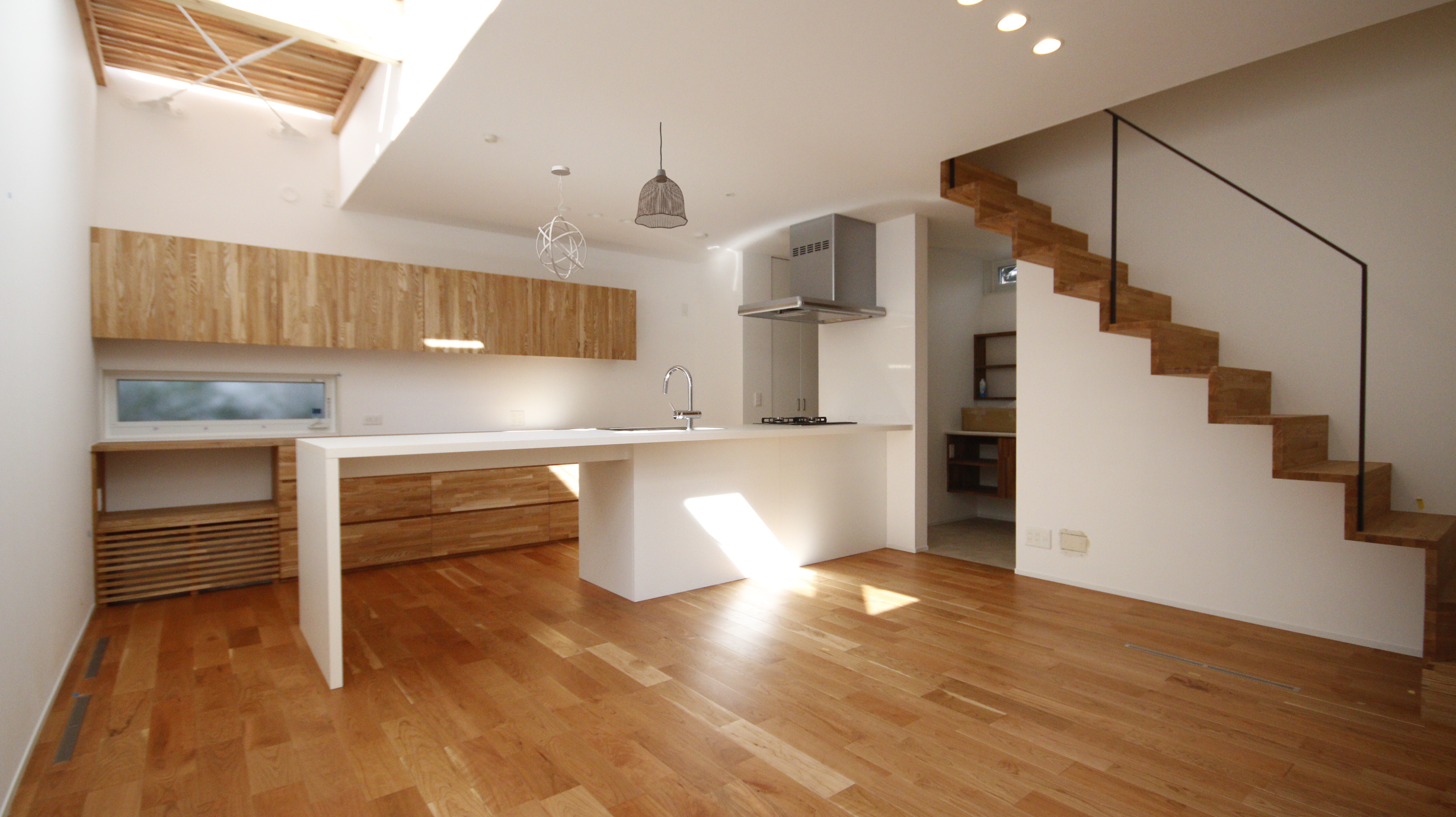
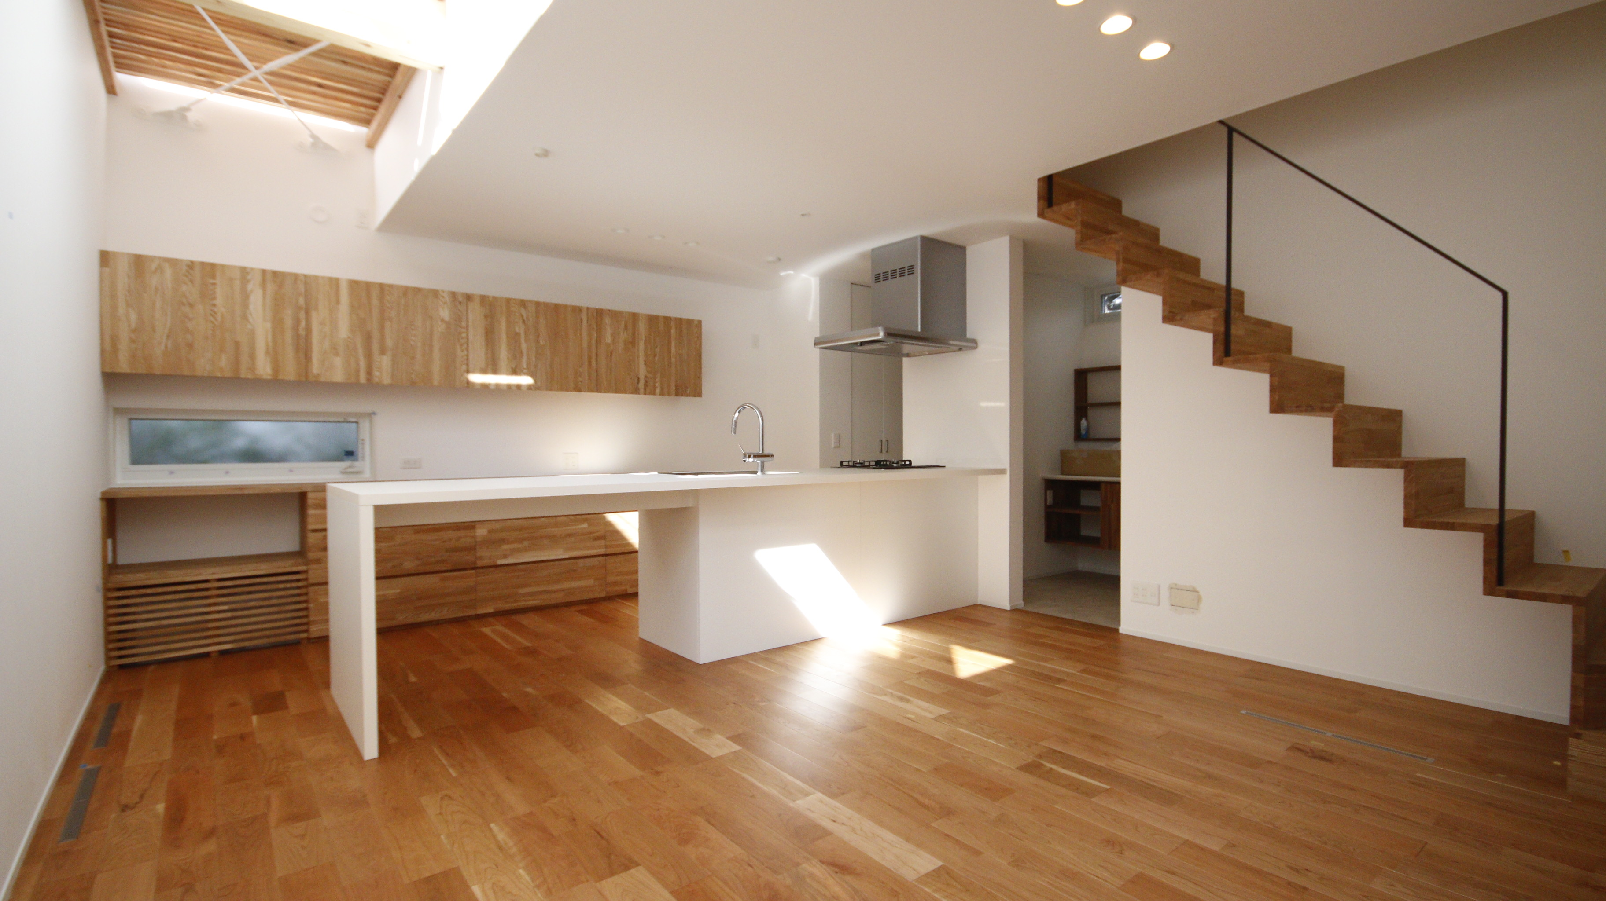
- pendant lamp (661, 172)
- pendant light (562, 222)
